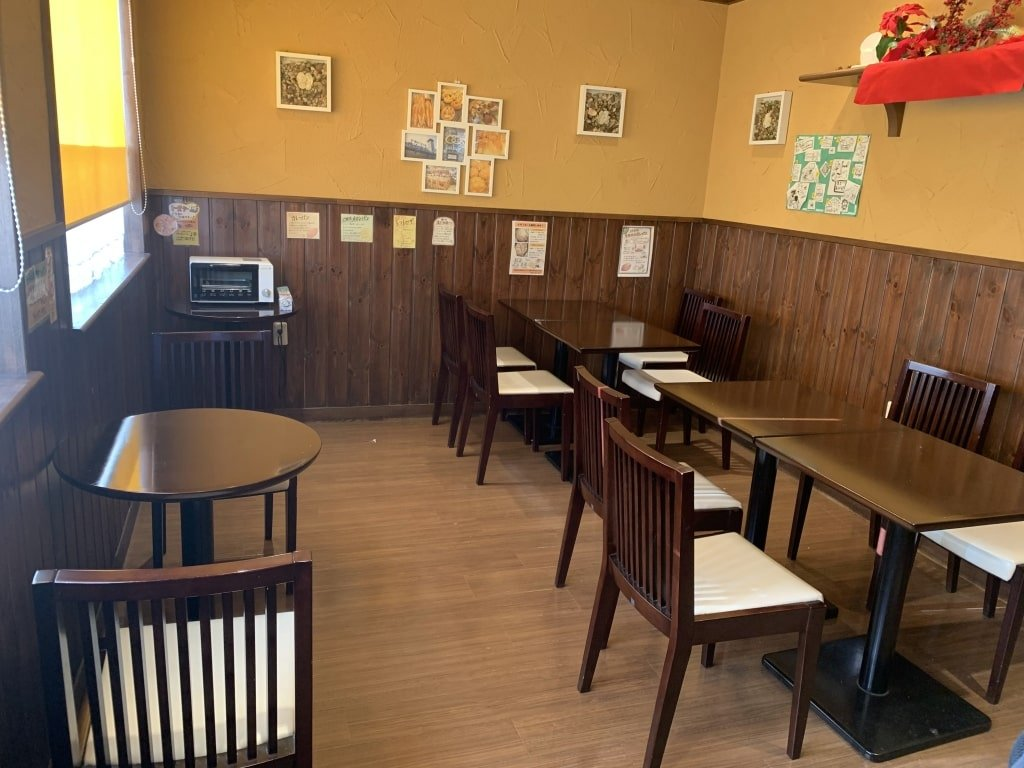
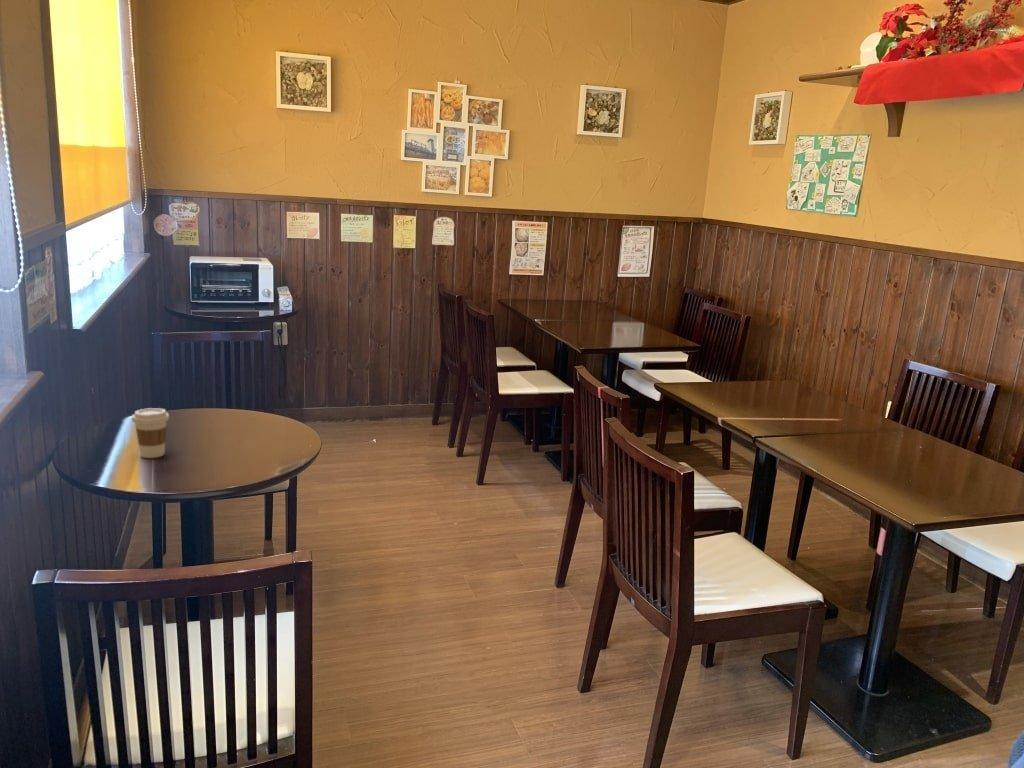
+ coffee cup (151, 432)
